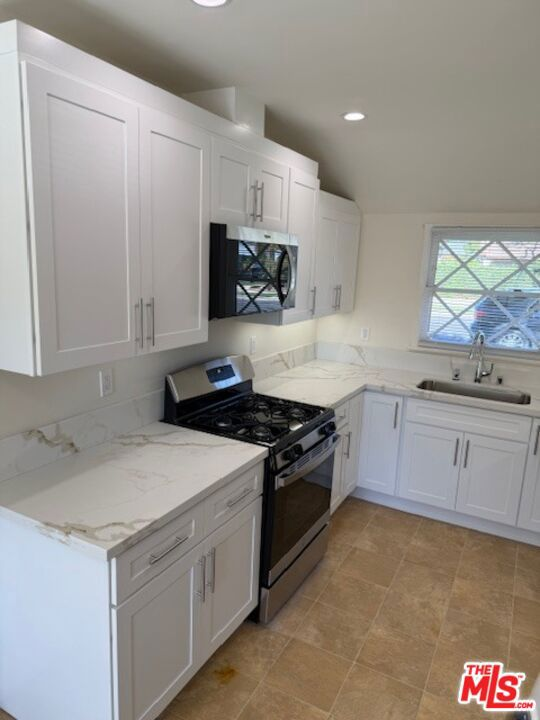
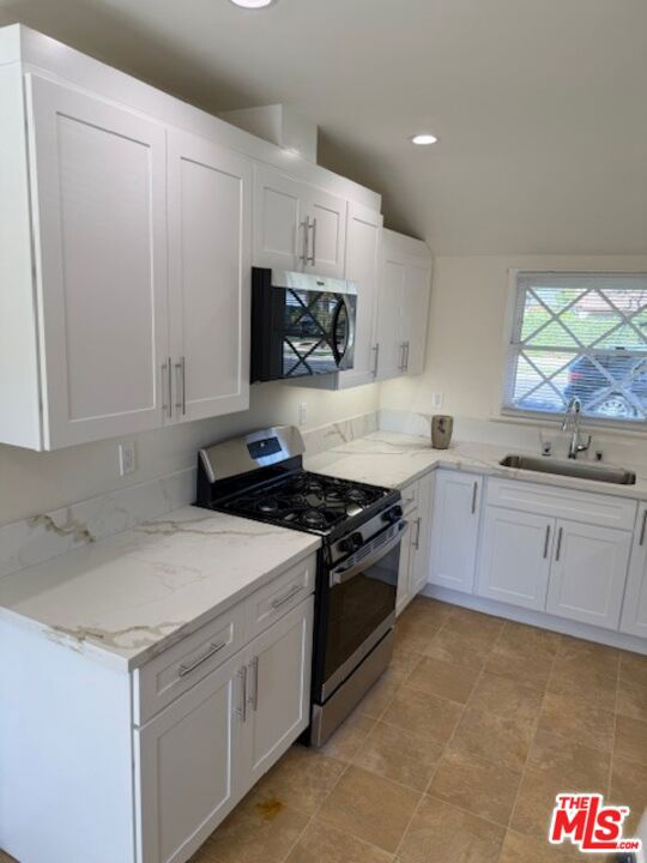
+ plant pot (441, 432)
